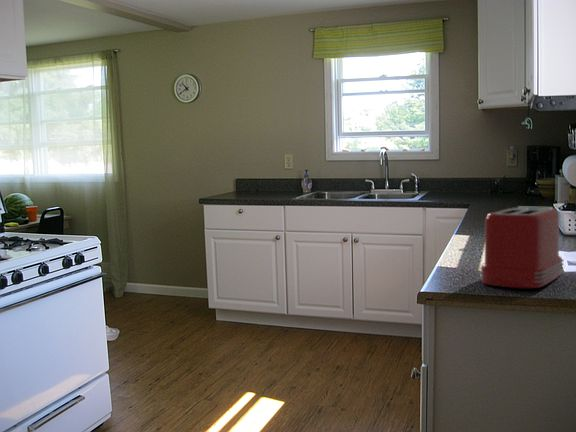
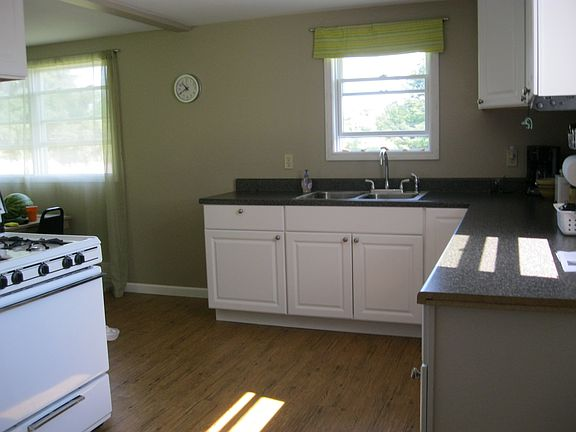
- toaster (522, 244)
